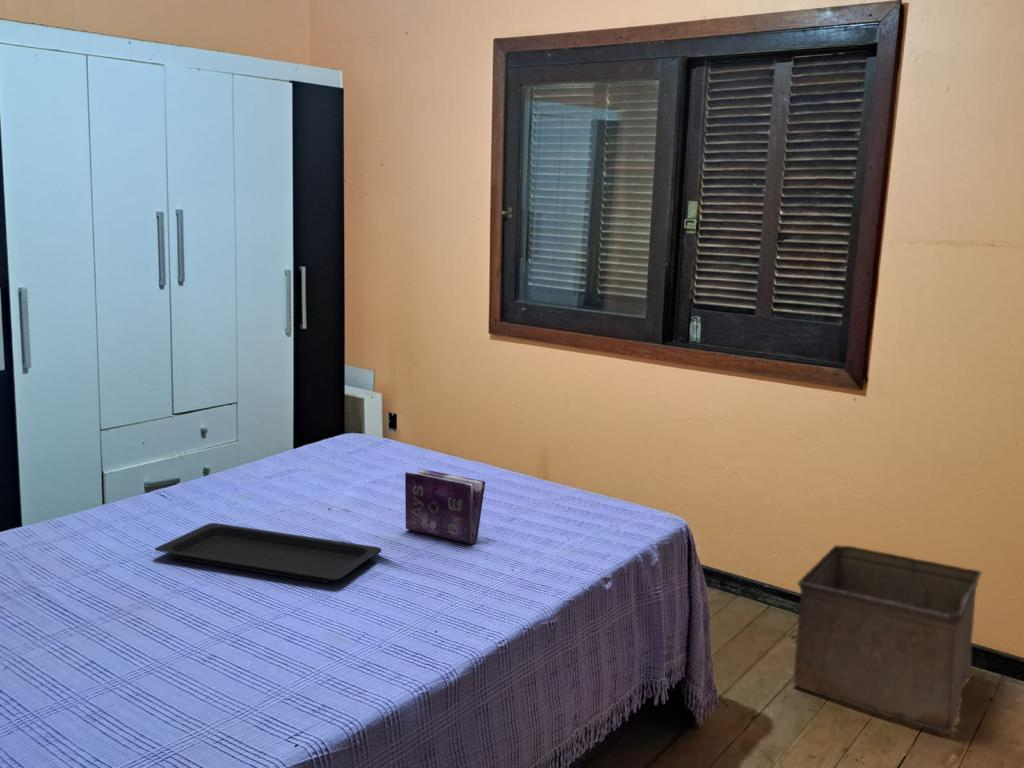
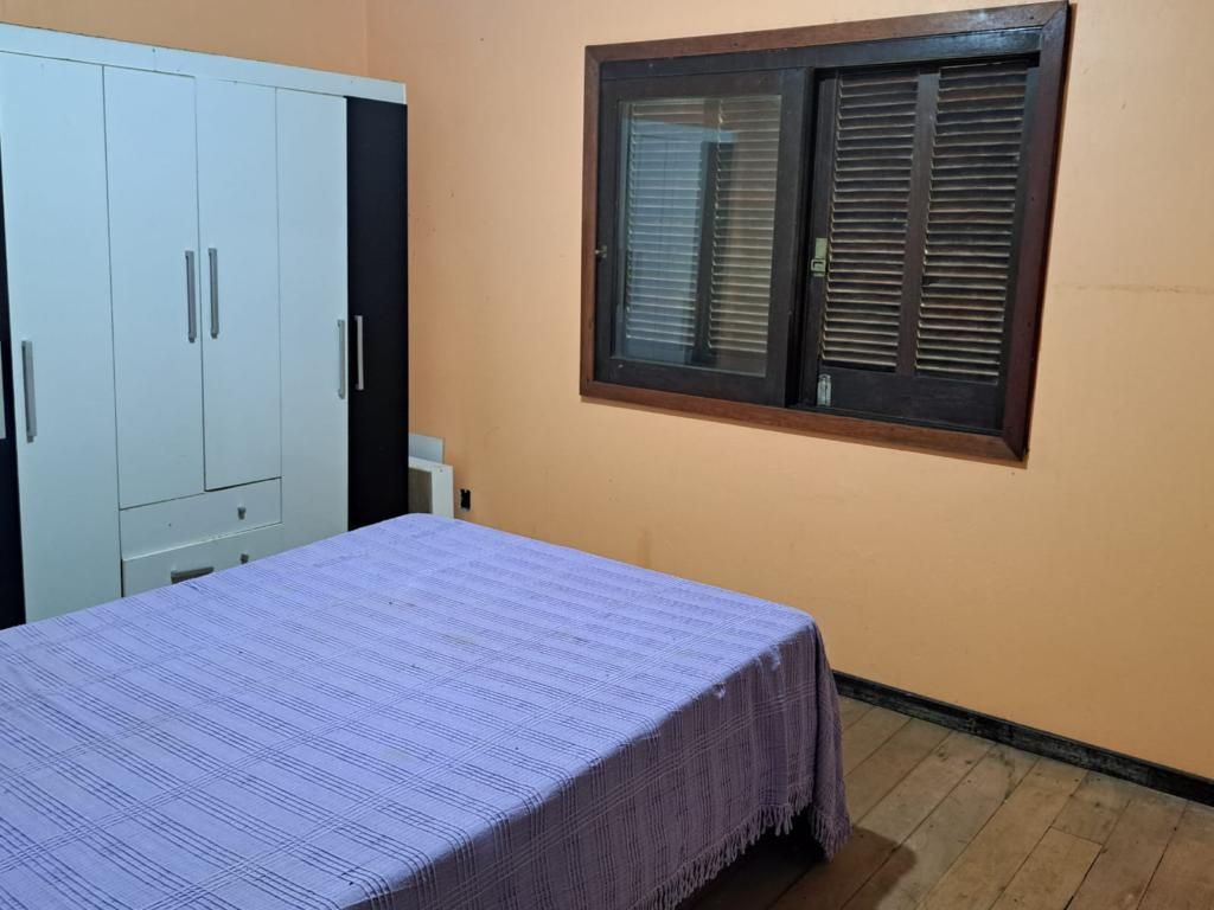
- serving tray (269, 553)
- book (444, 505)
- storage bin (888, 628)
